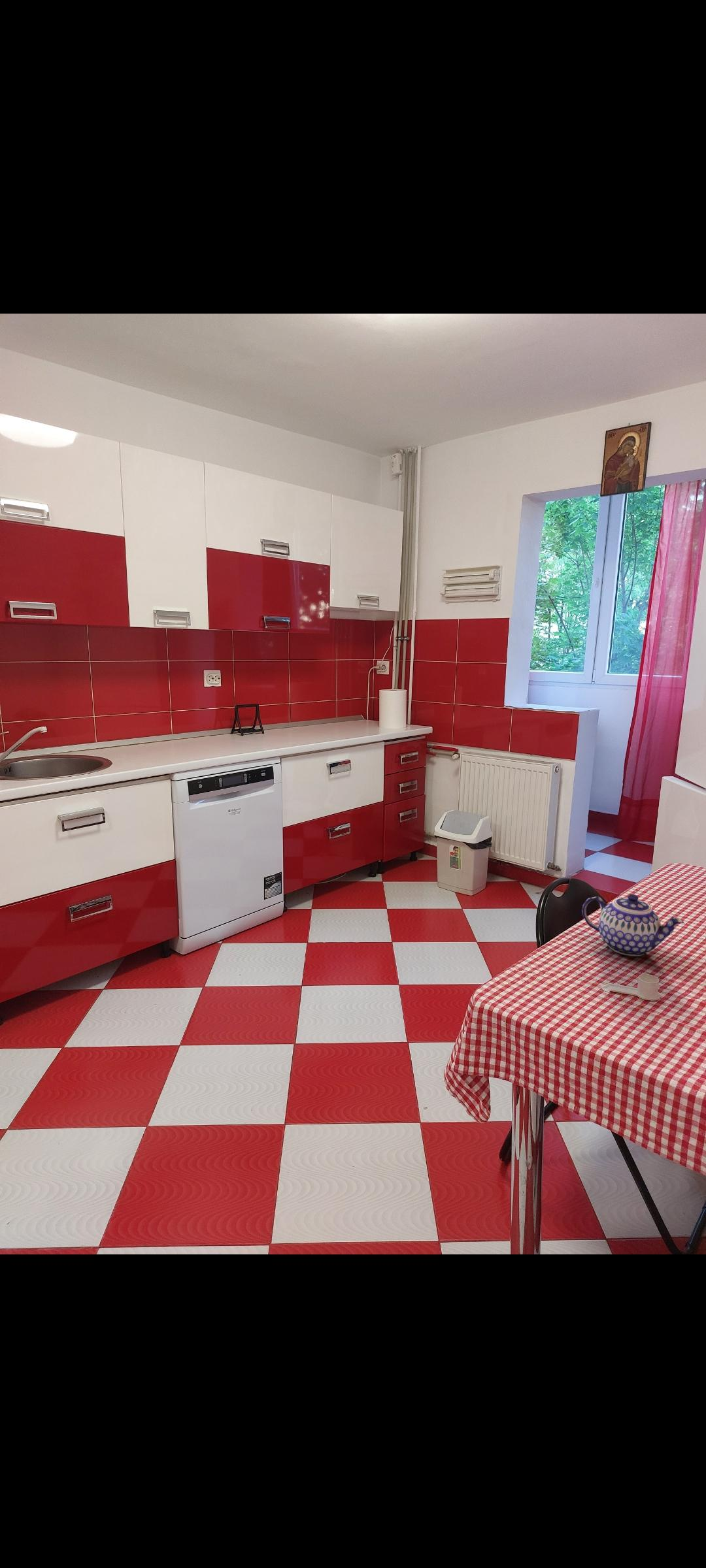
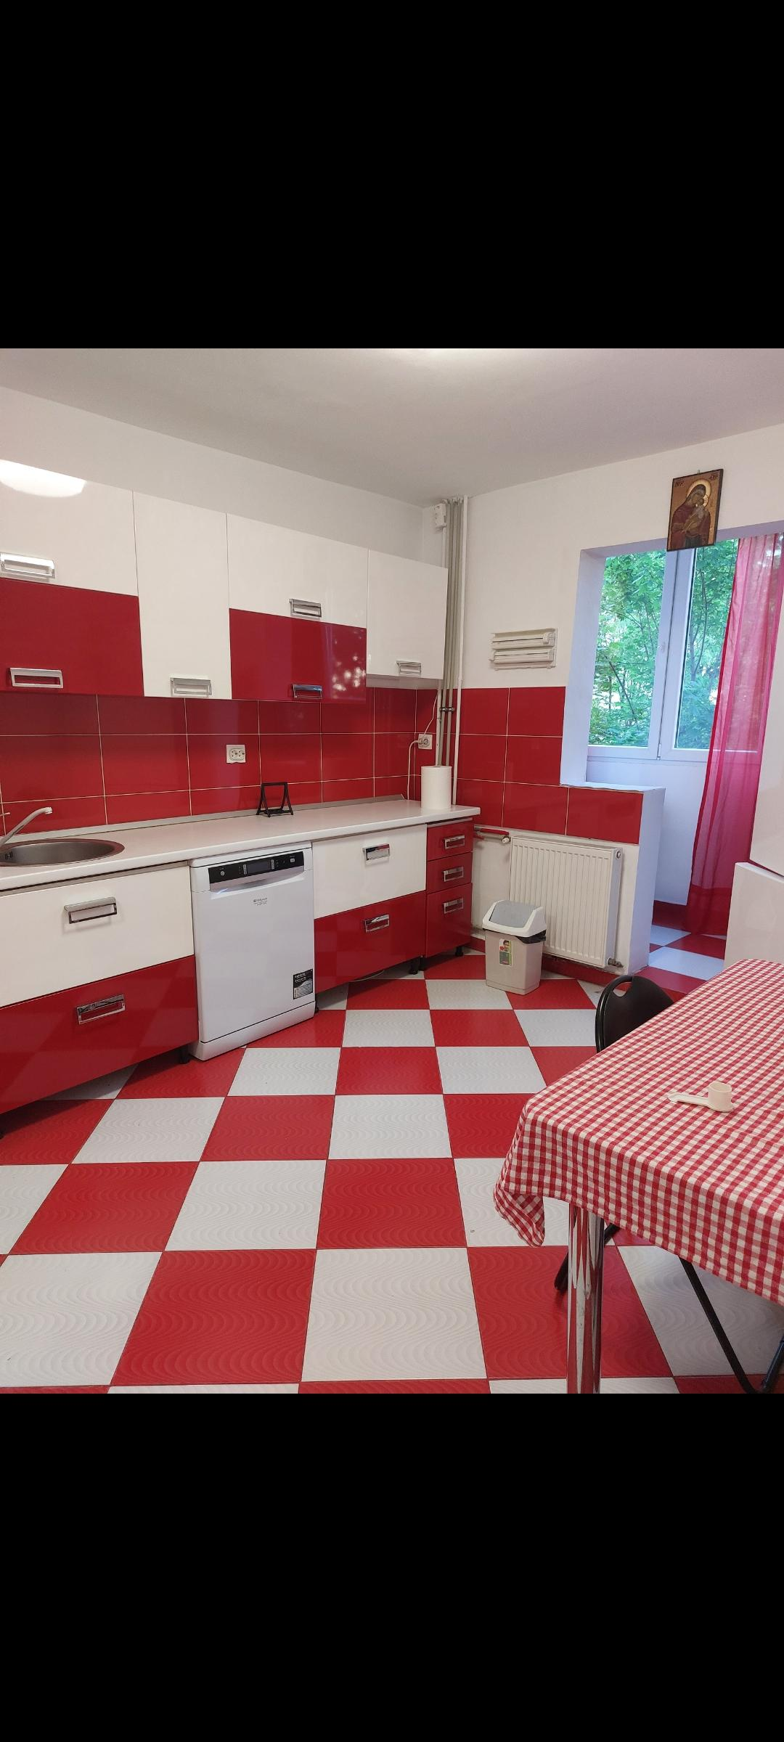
- teapot (630, 921)
